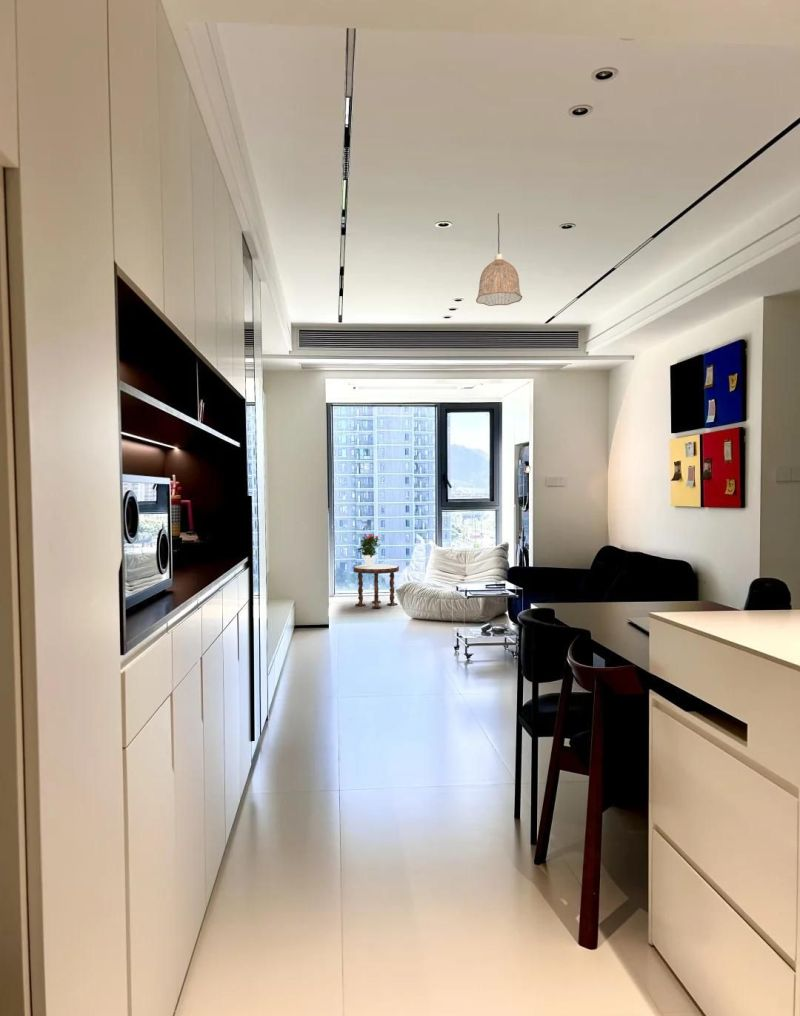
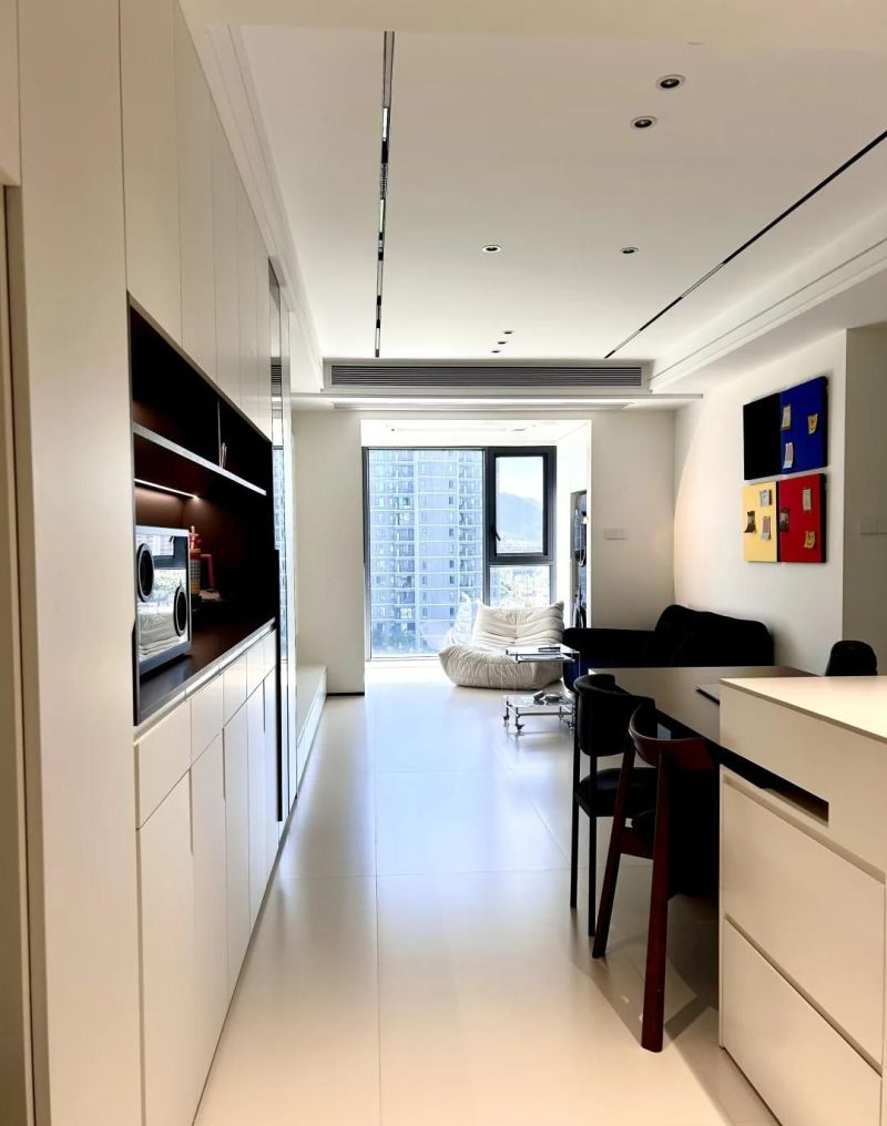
- potted flower (369, 549)
- pendant lamp (498, 256)
- side table (376, 585)
